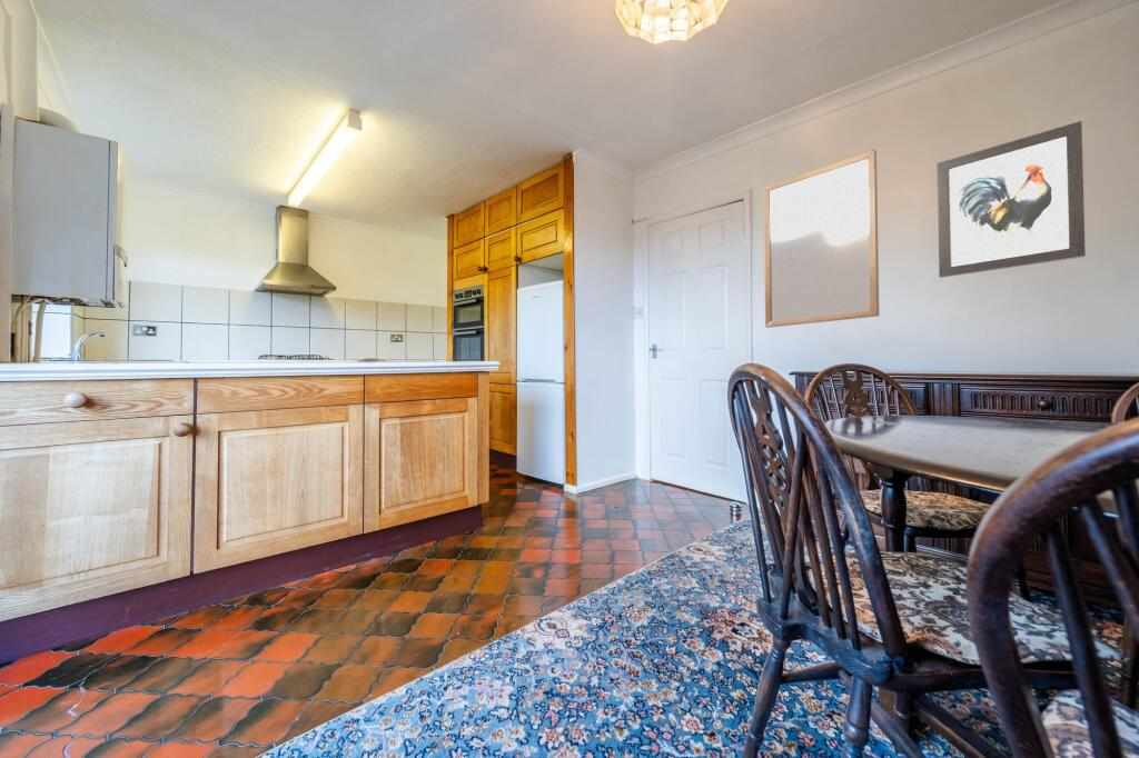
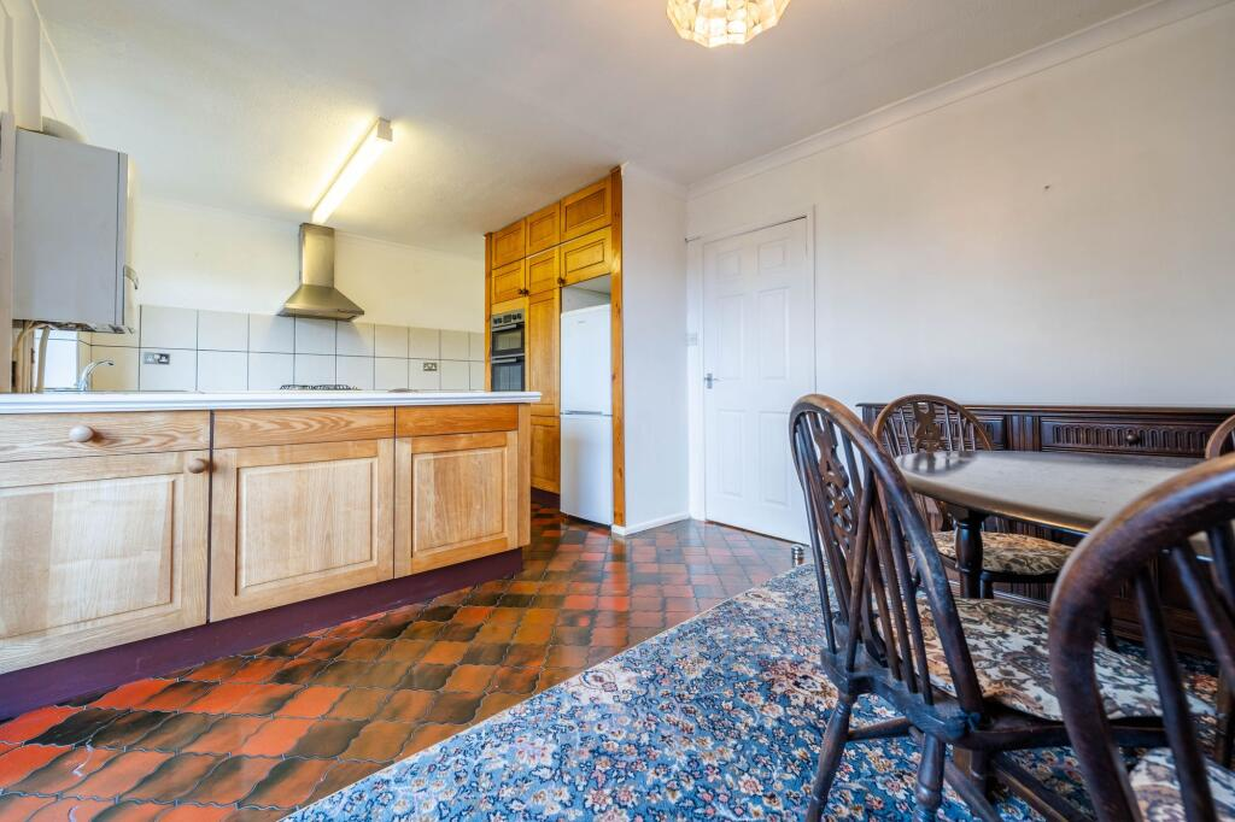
- home mirror (816, 246)
- wall art (1004, 206)
